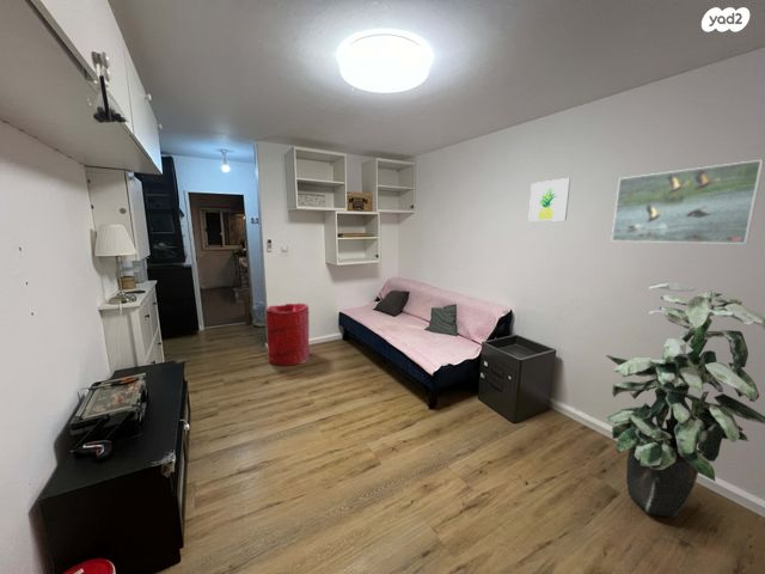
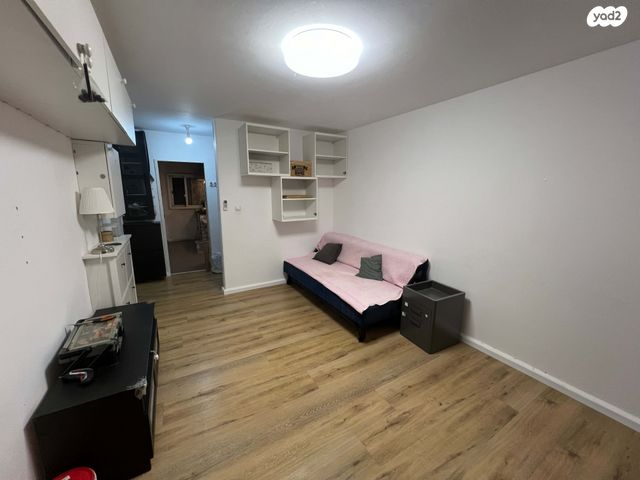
- wall art (547, 201)
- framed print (675, 207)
- indoor plant (671, 397)
- laundry hamper (288, 331)
